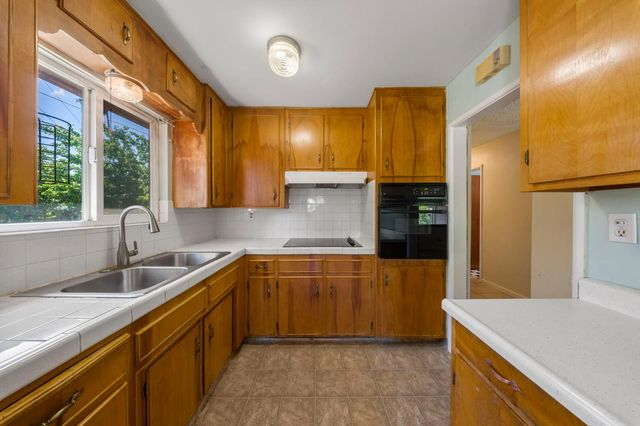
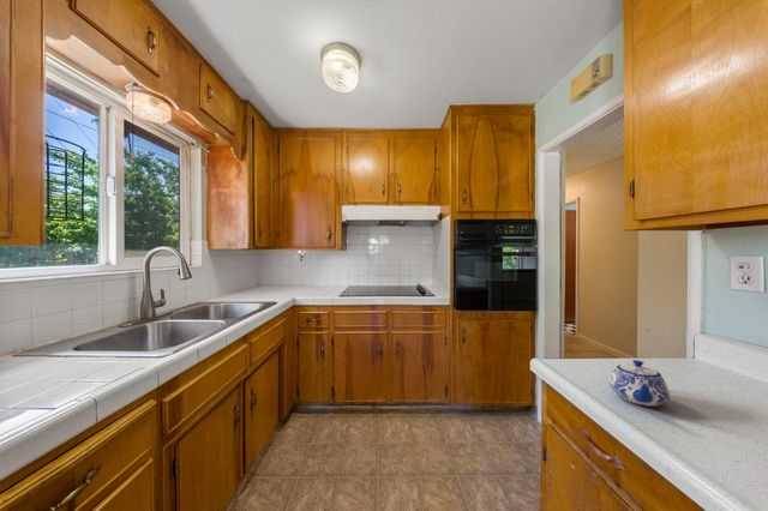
+ teapot (638, 380)
